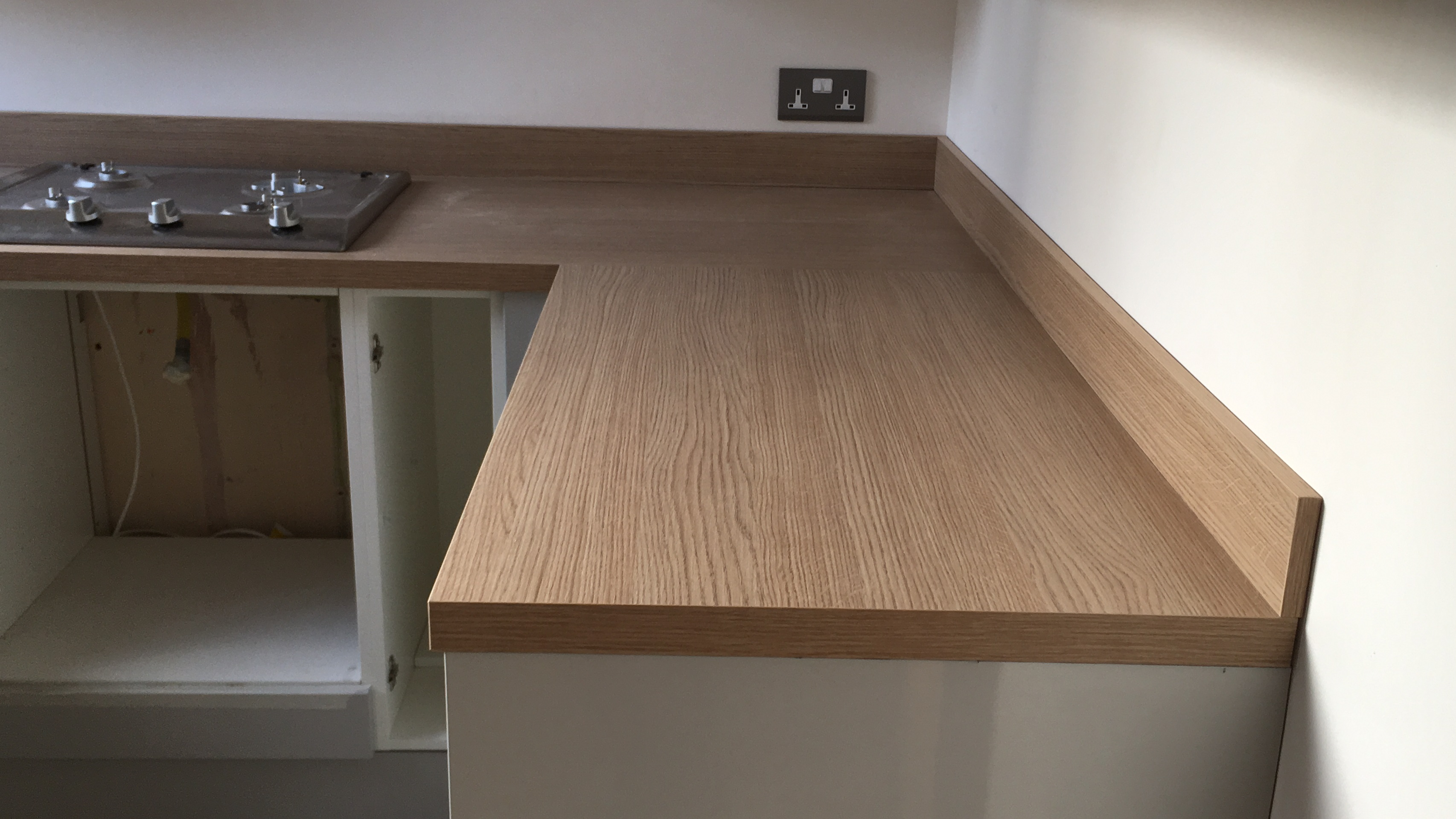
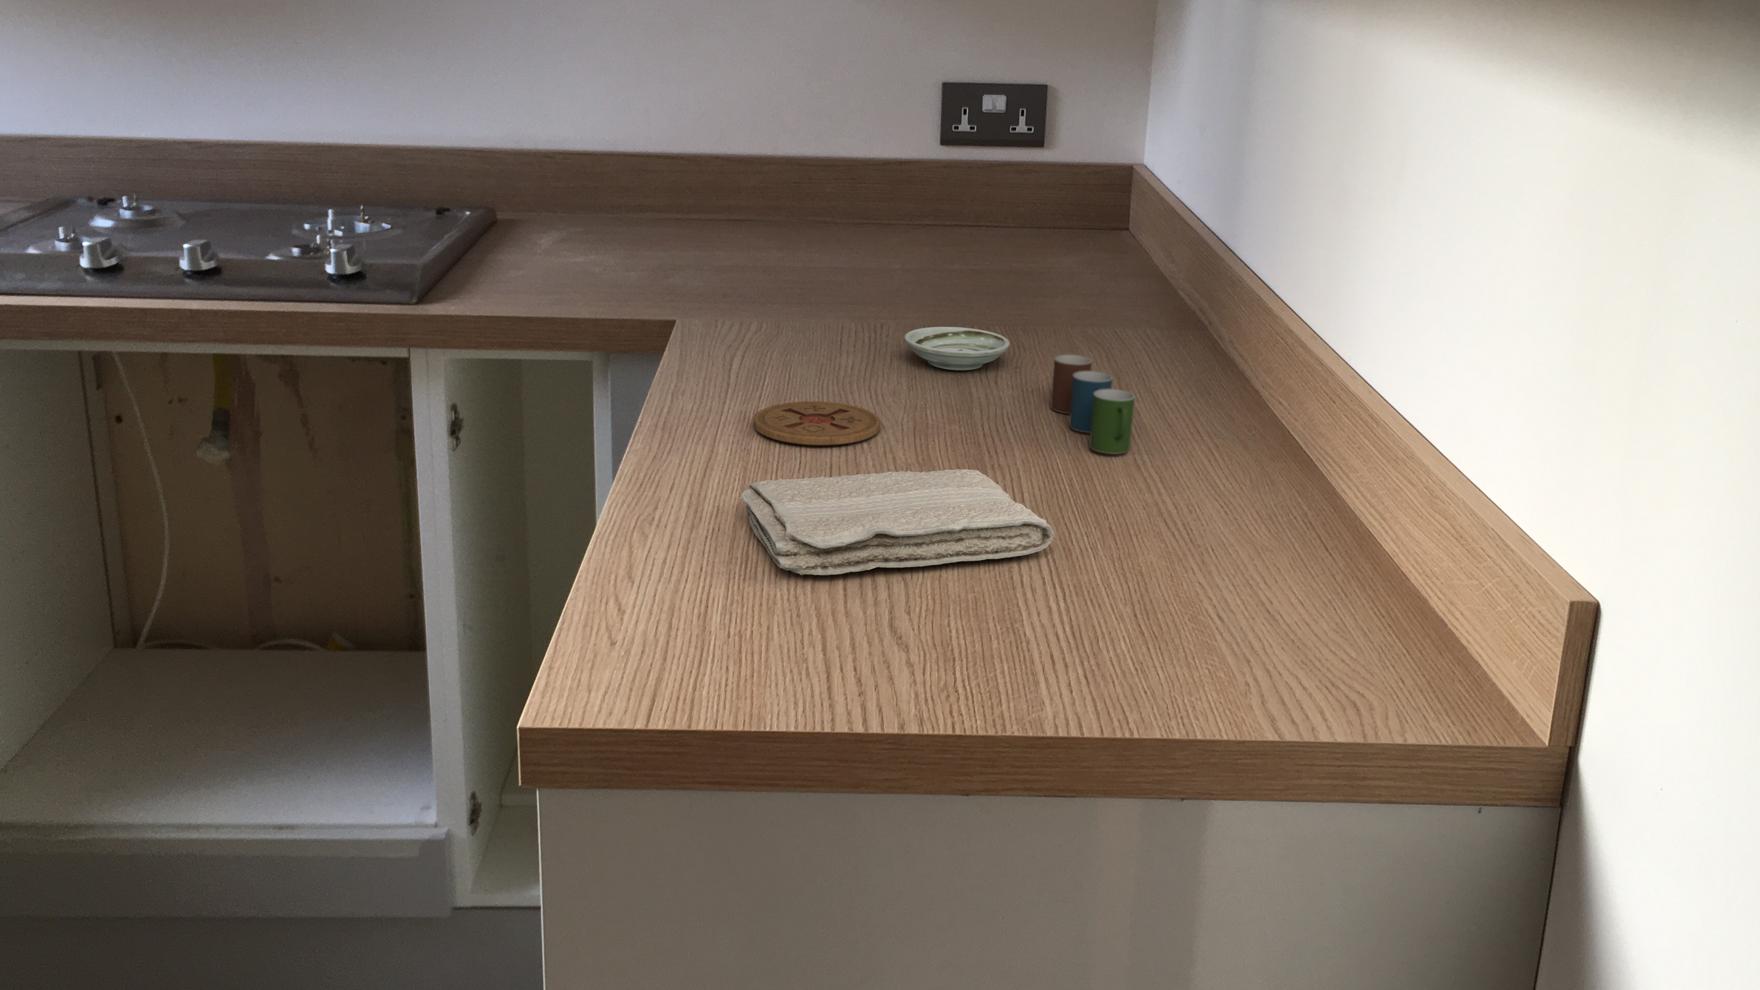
+ cup (1095, 387)
+ washcloth (891, 515)
+ coaster (817, 422)
+ saucer (956, 351)
